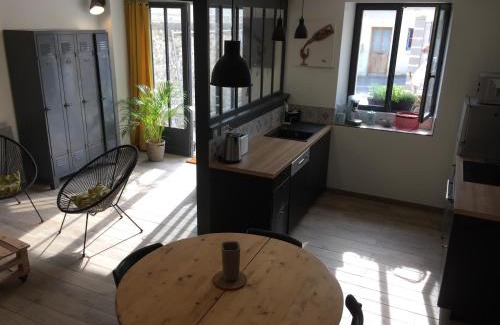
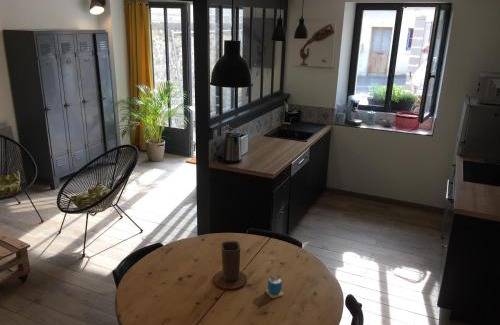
+ cup (275, 281)
